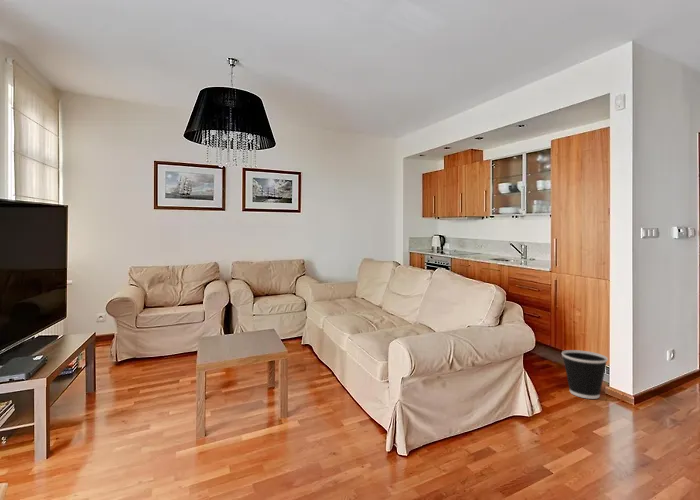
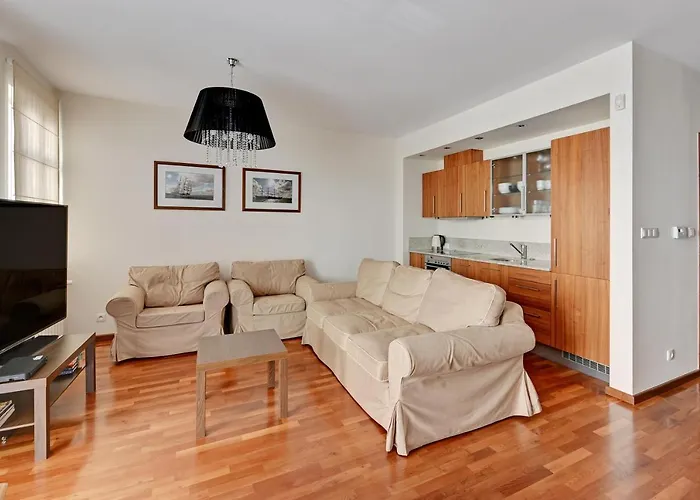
- wastebasket (584, 374)
